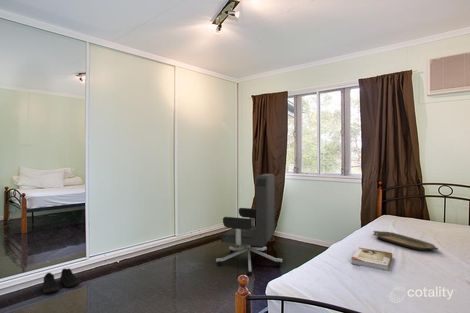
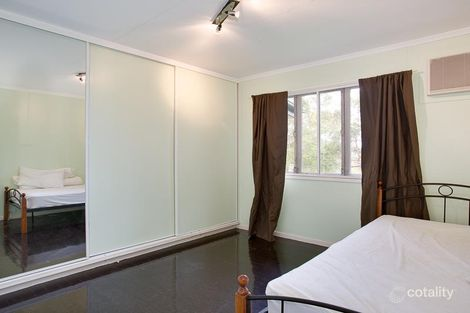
- office chair (251, 218)
- serving tray (402, 240)
- book (372, 258)
- shoe (60, 278)
